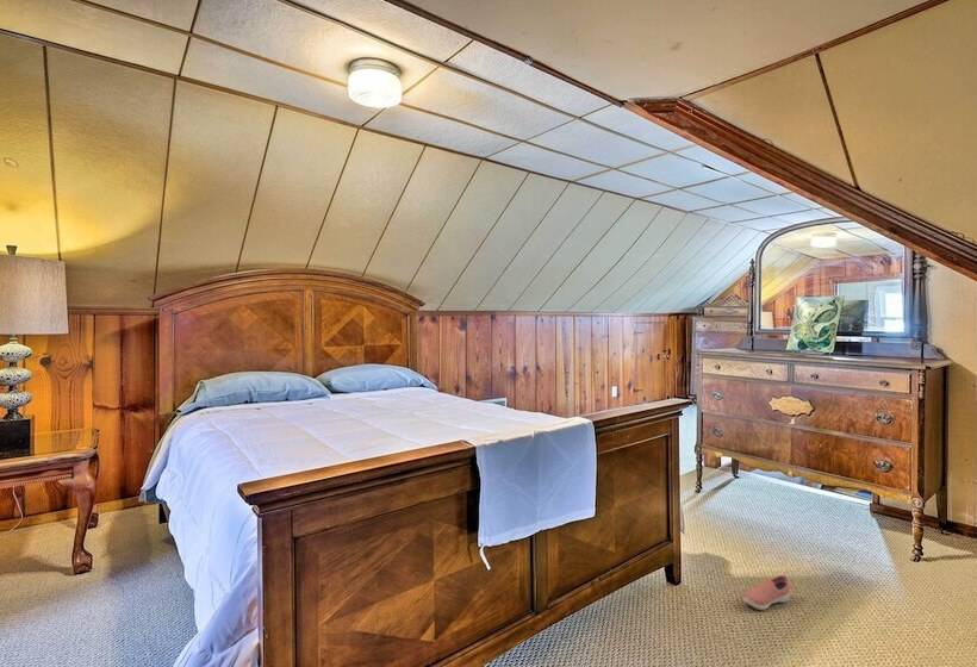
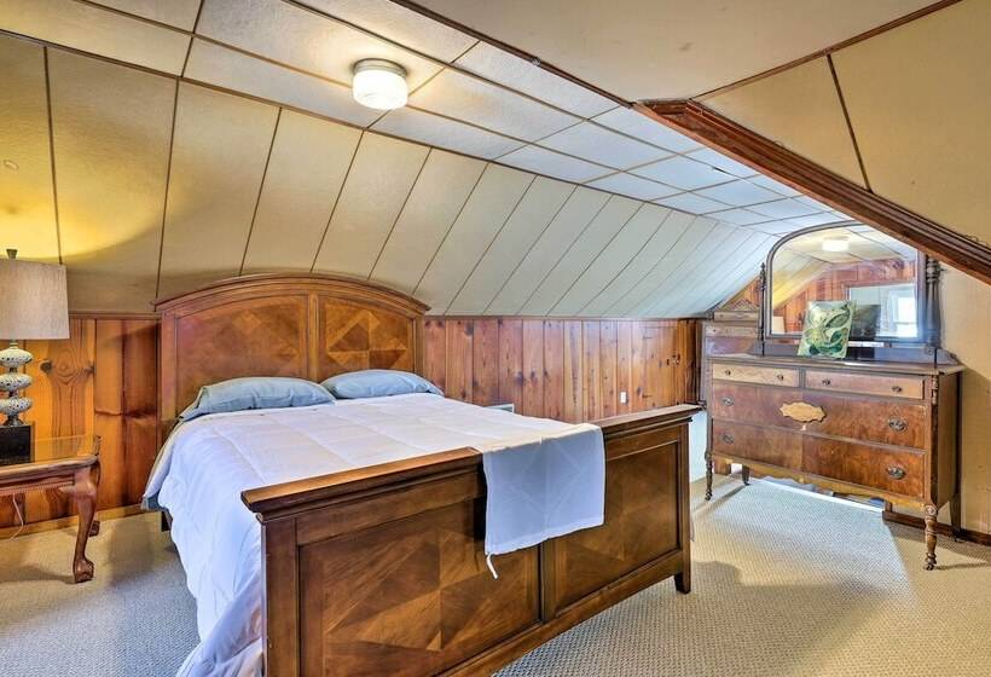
- shoe (765, 590)
